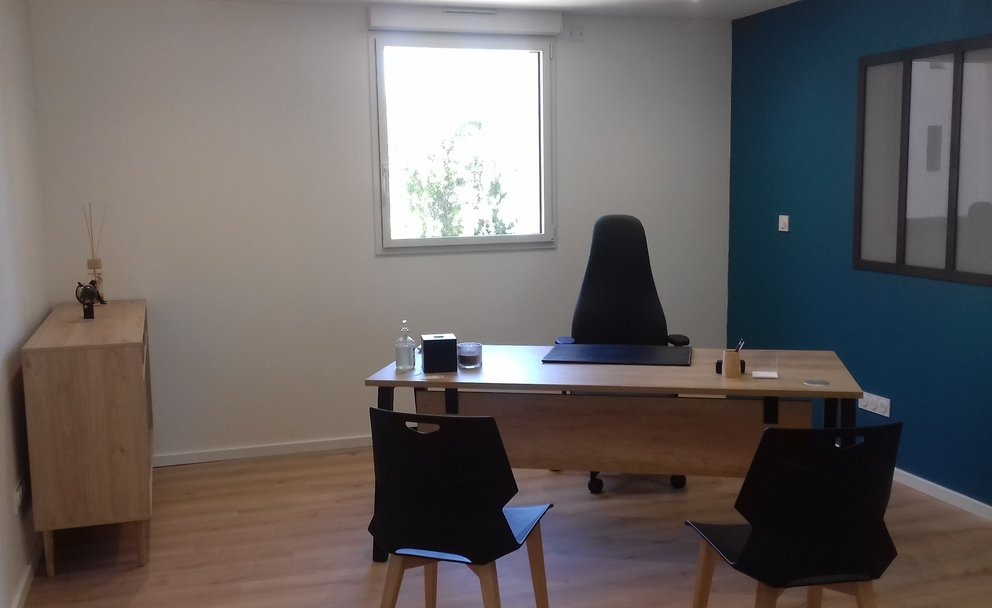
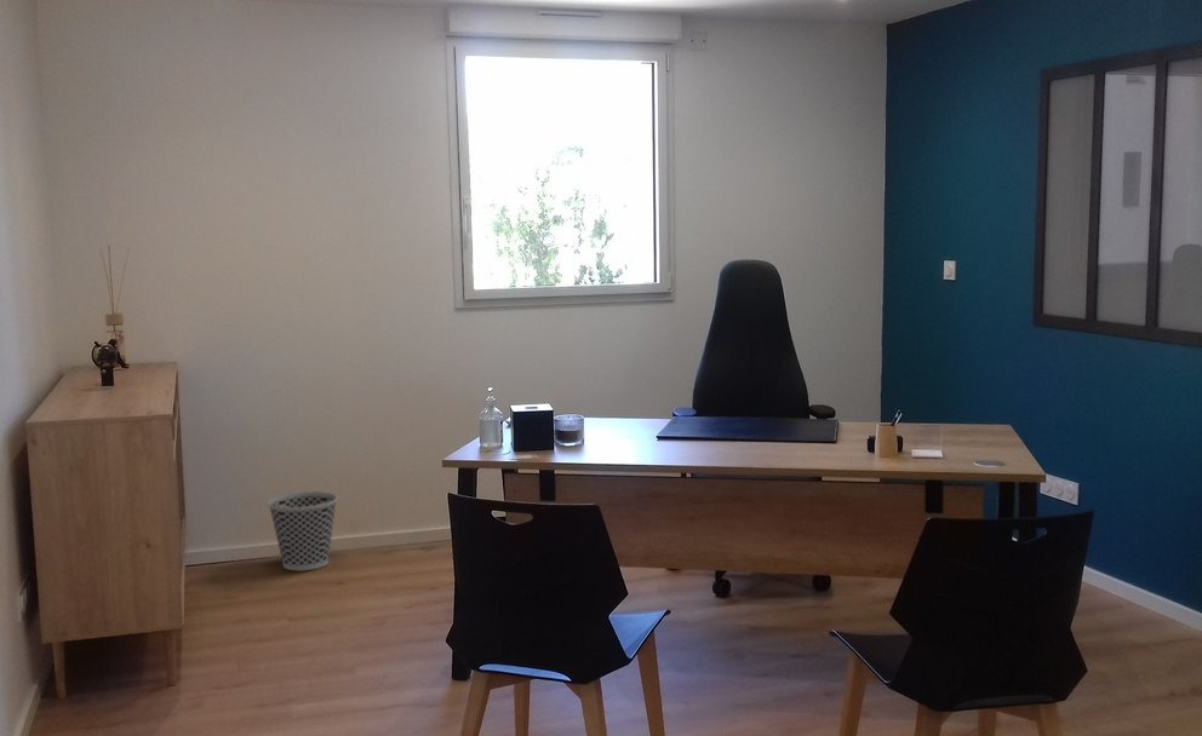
+ wastebasket (304, 531)
